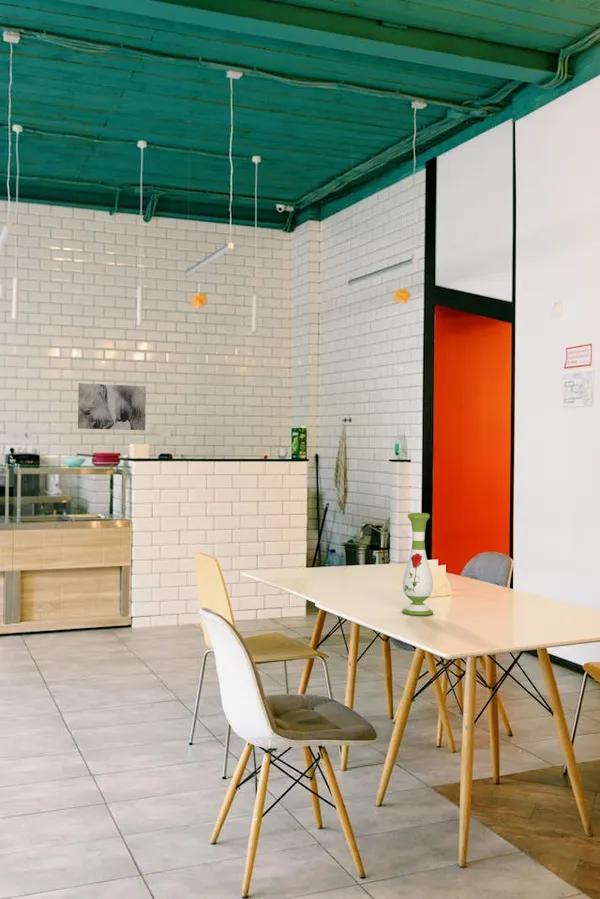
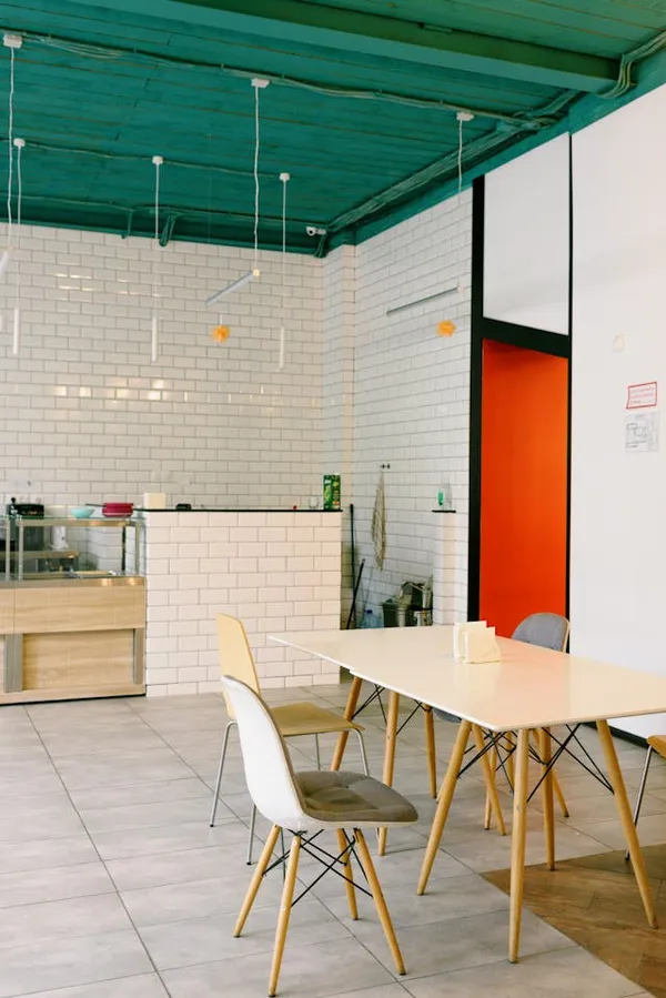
- vase (418, 563)
- wall art (112, 407)
